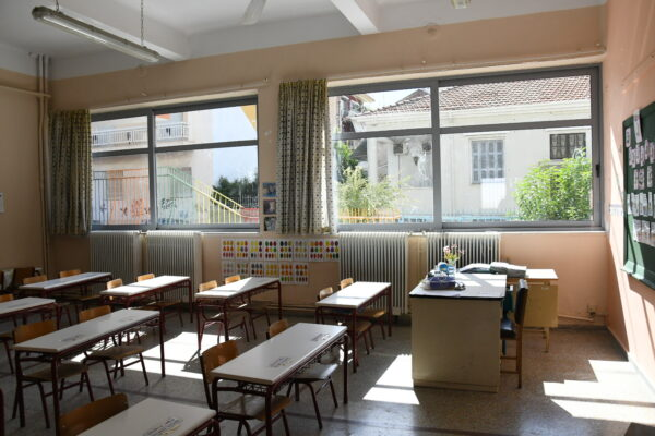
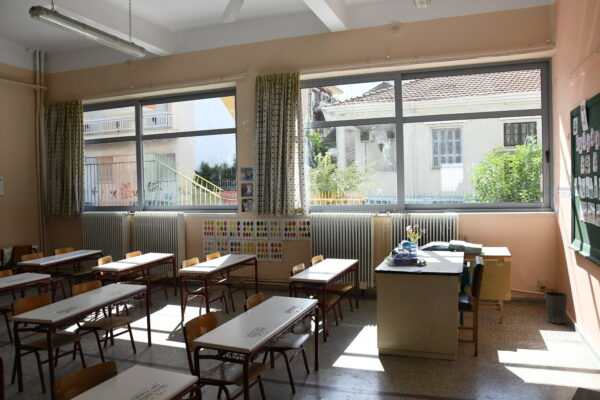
+ waste basket (556, 307)
